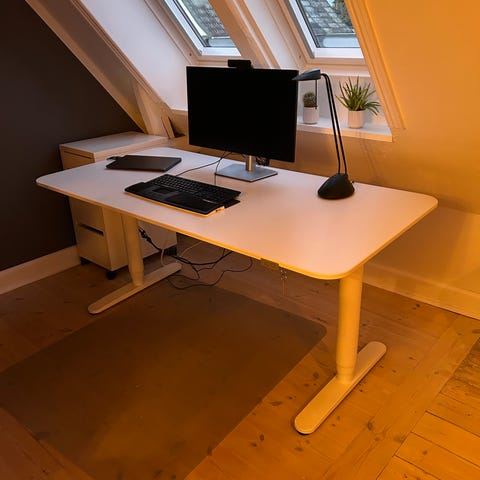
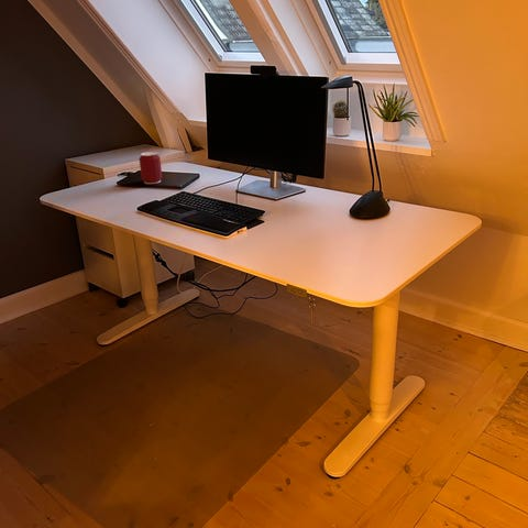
+ can (151, 167)
